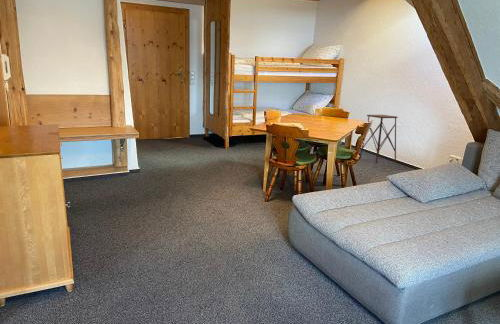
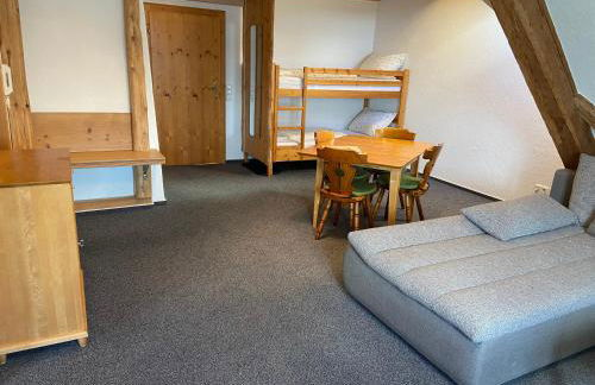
- side table (379, 138)
